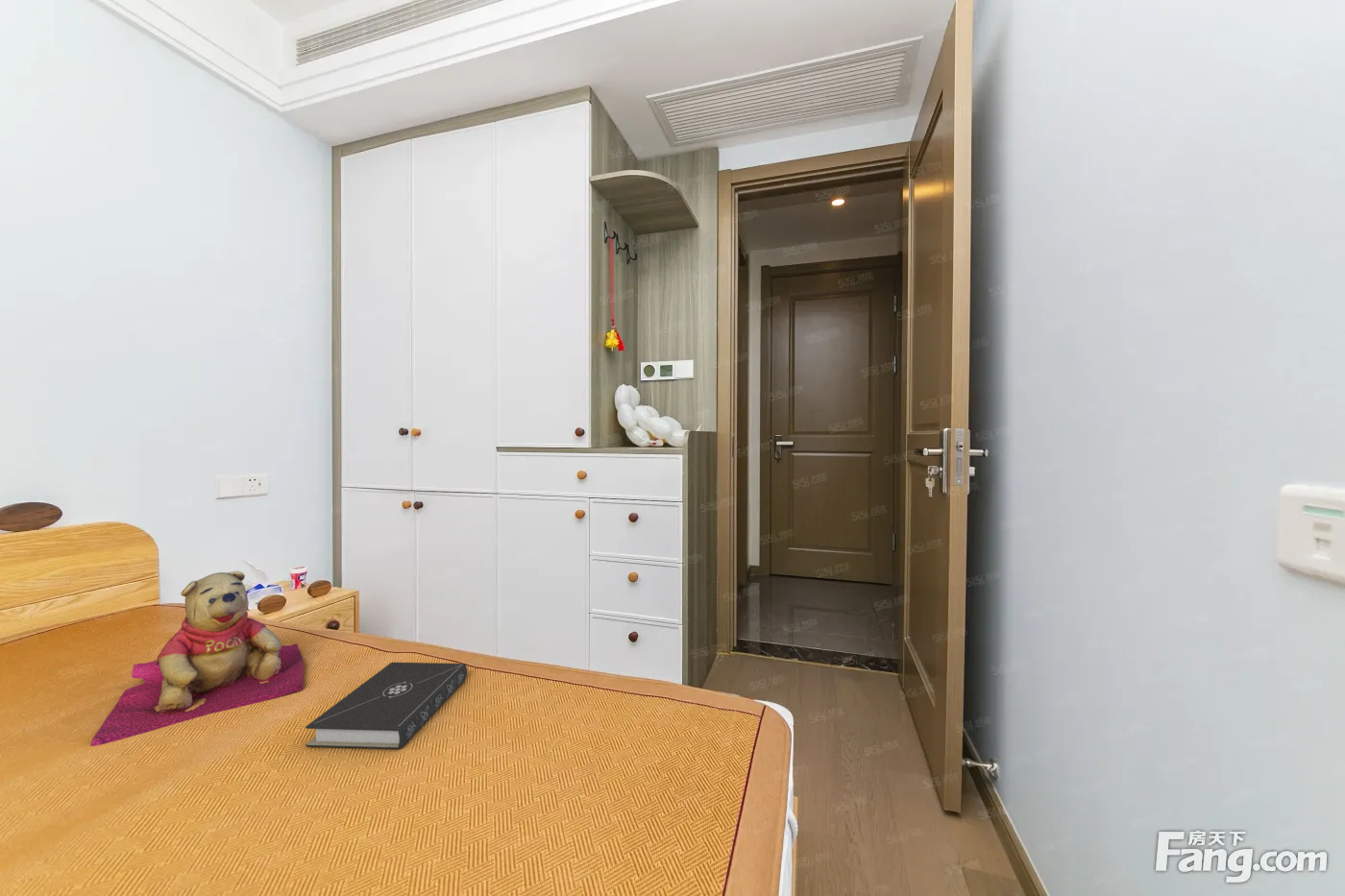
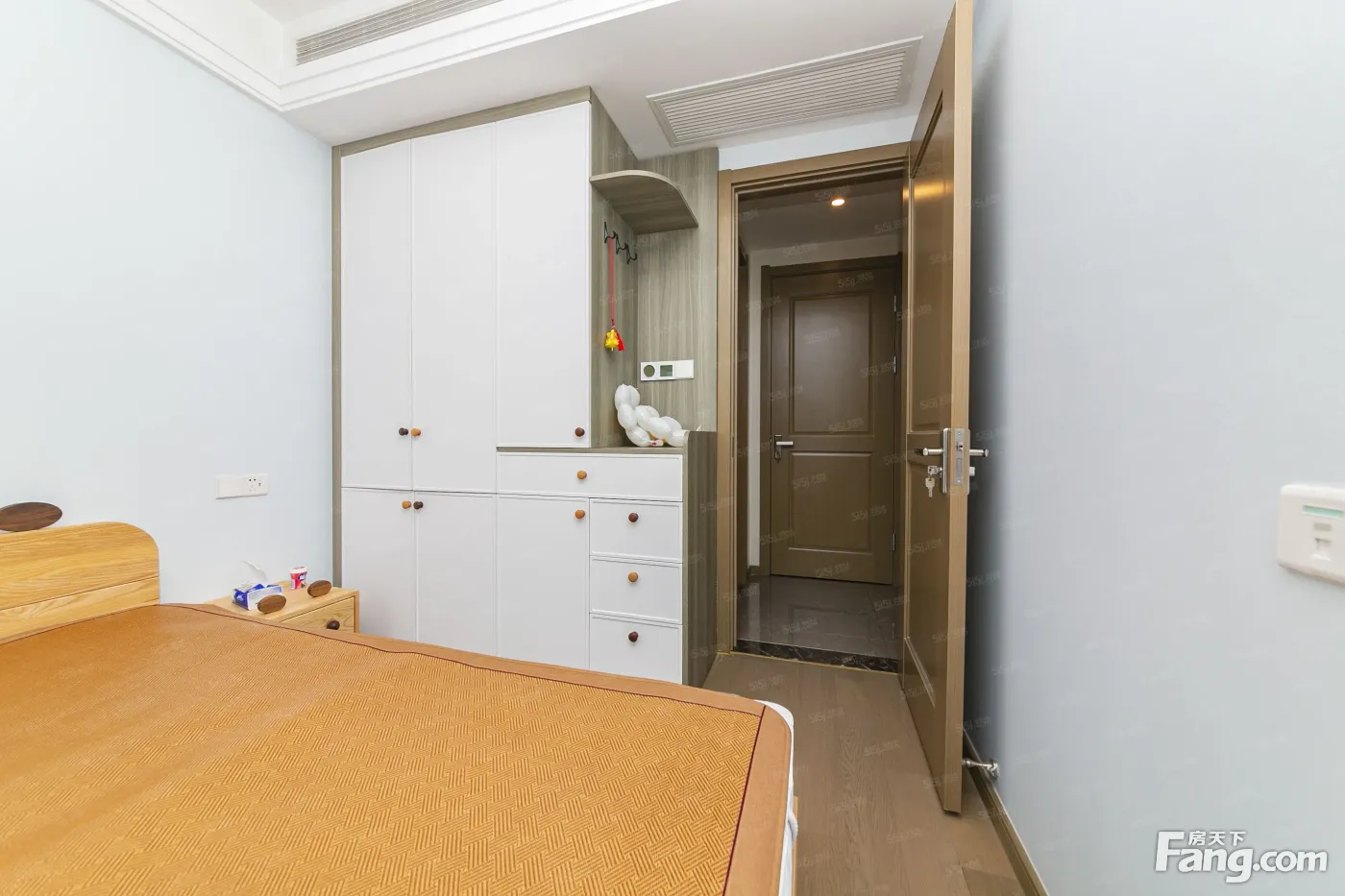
- book (396, 699)
- teddy bear (210, 633)
